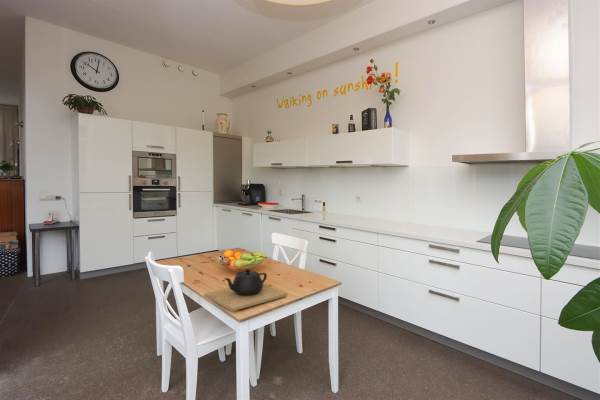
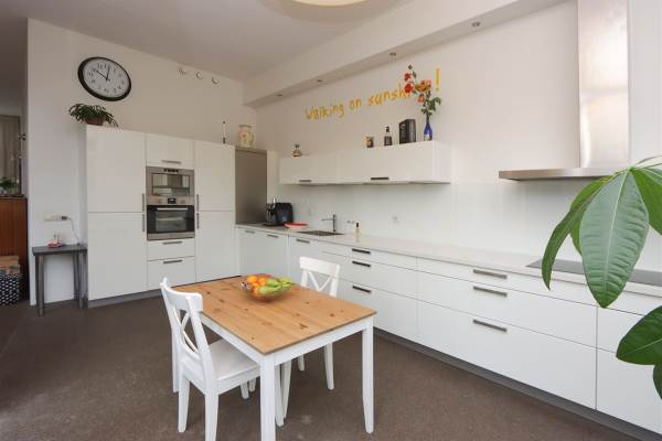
- teapot (245, 282)
